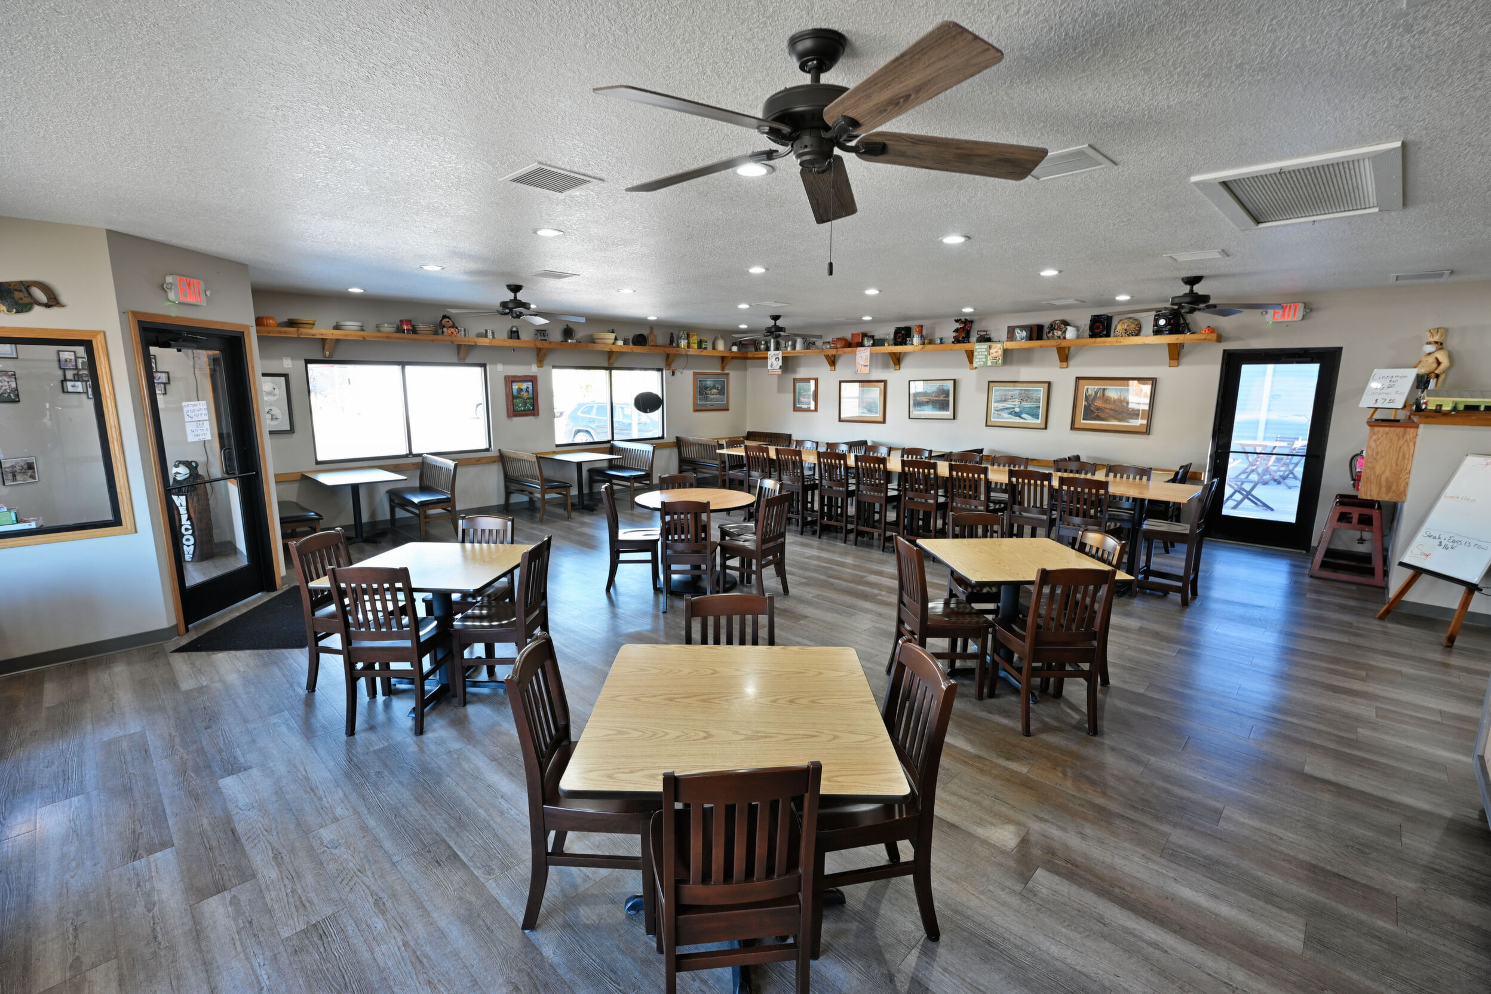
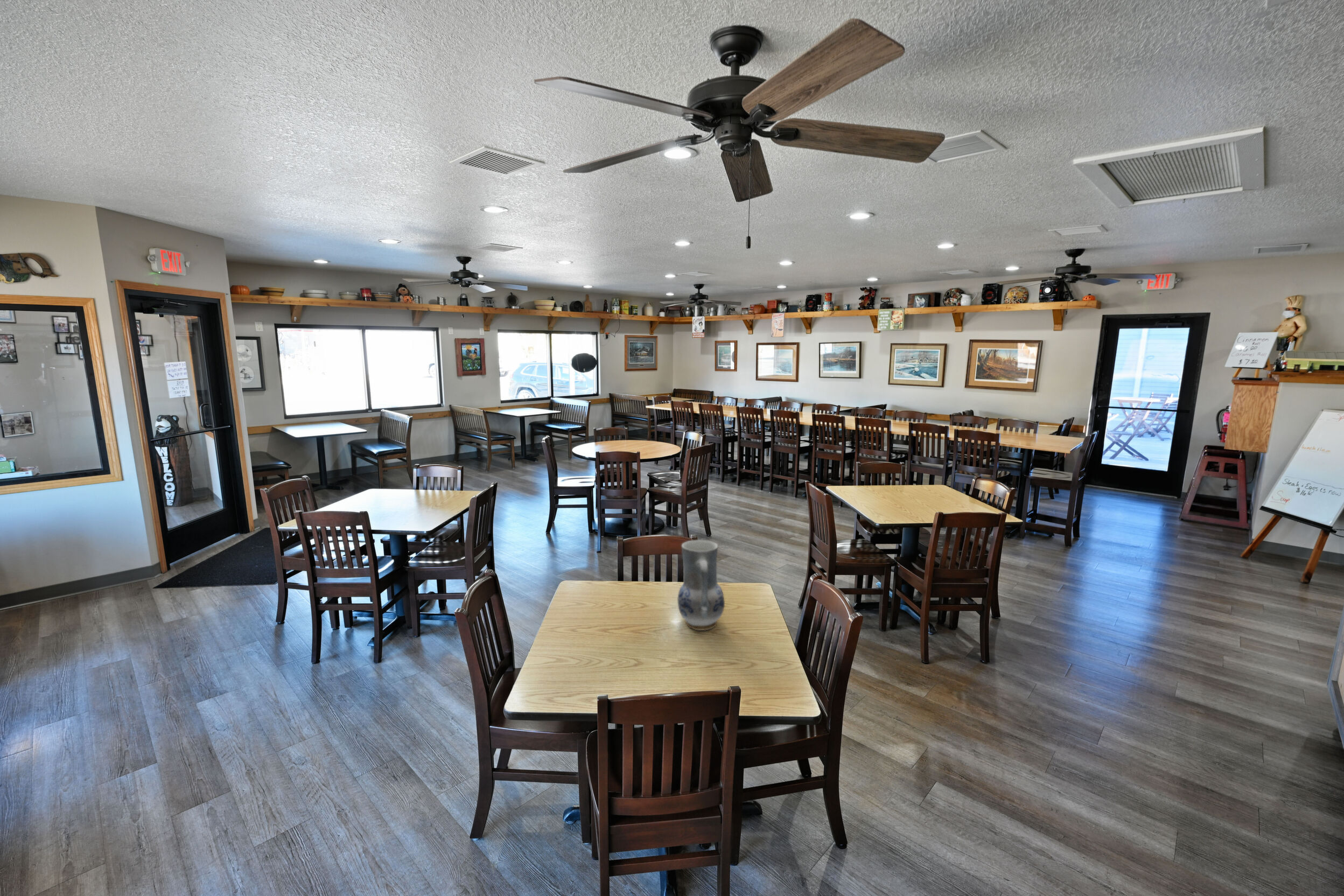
+ vase (701, 585)
